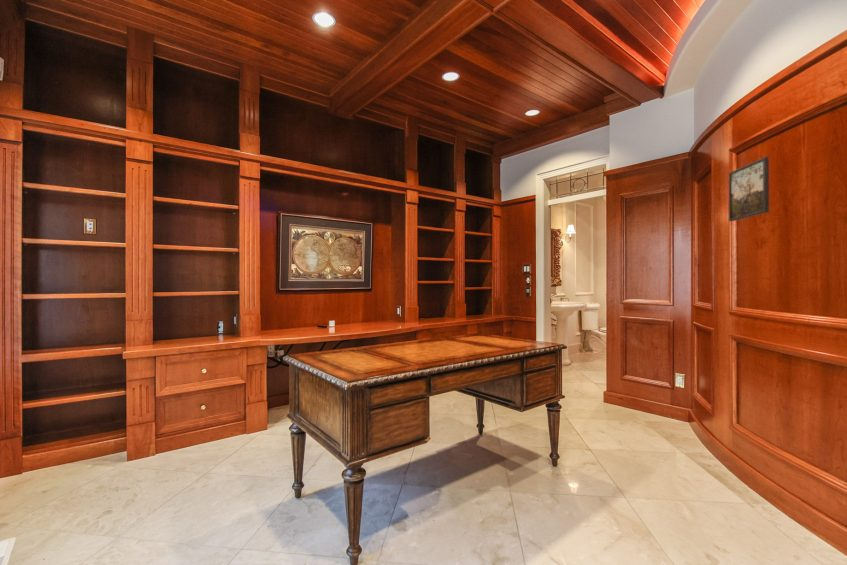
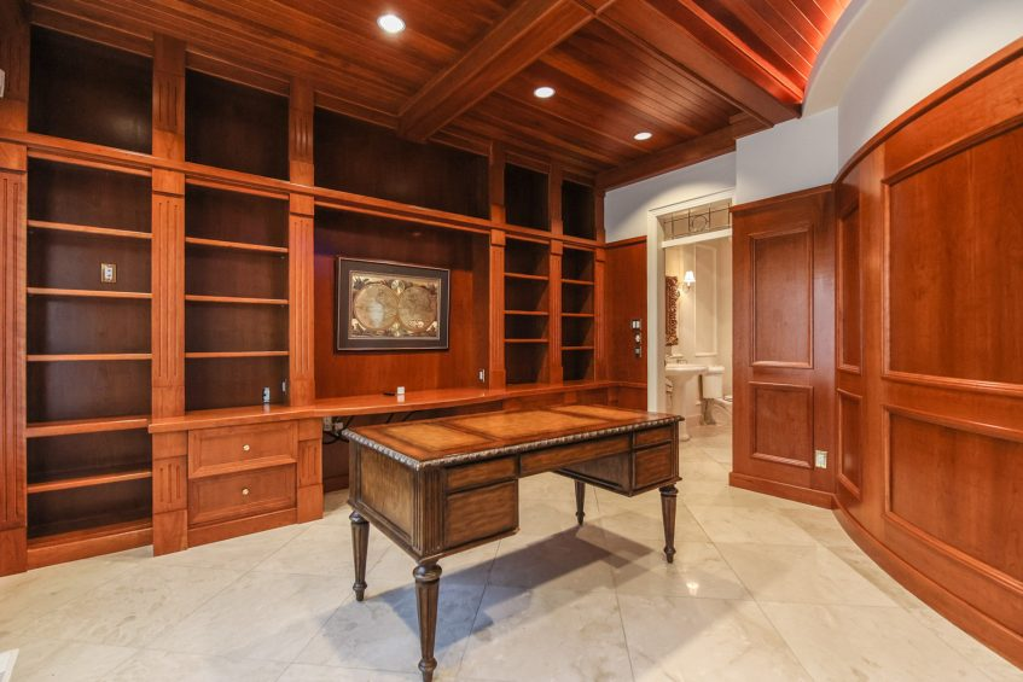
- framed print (747, 191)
